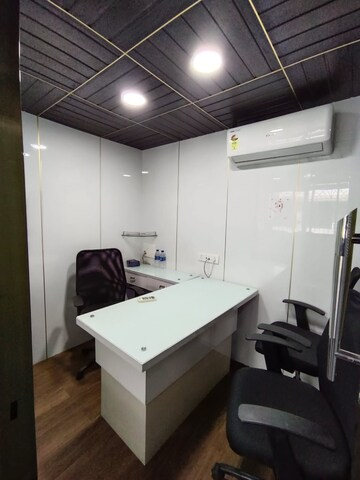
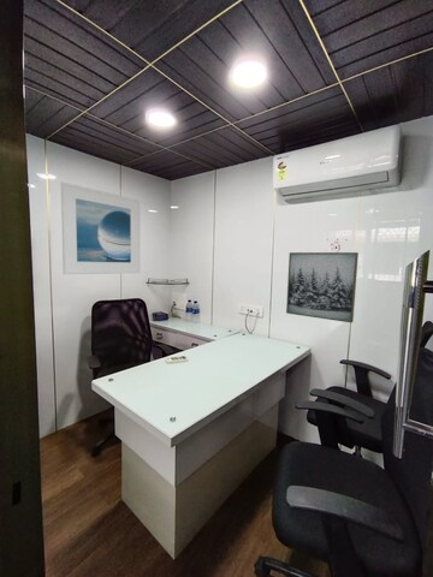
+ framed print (105, 233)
+ wall art (319, 285)
